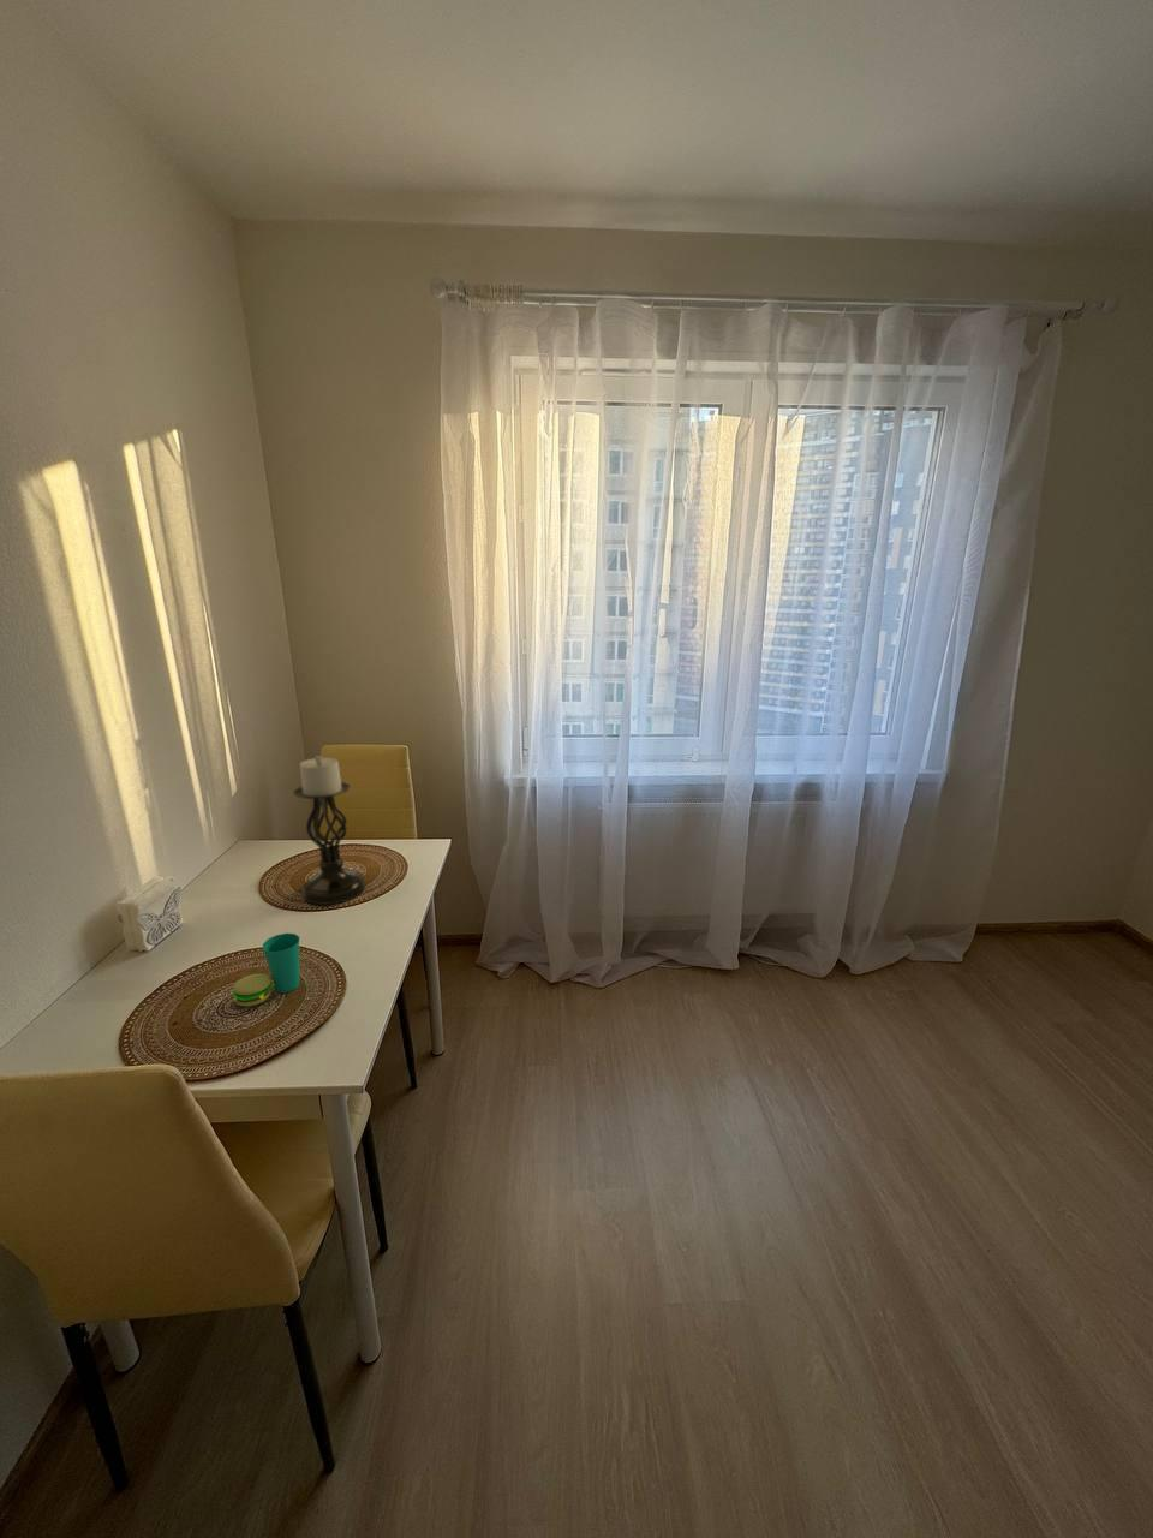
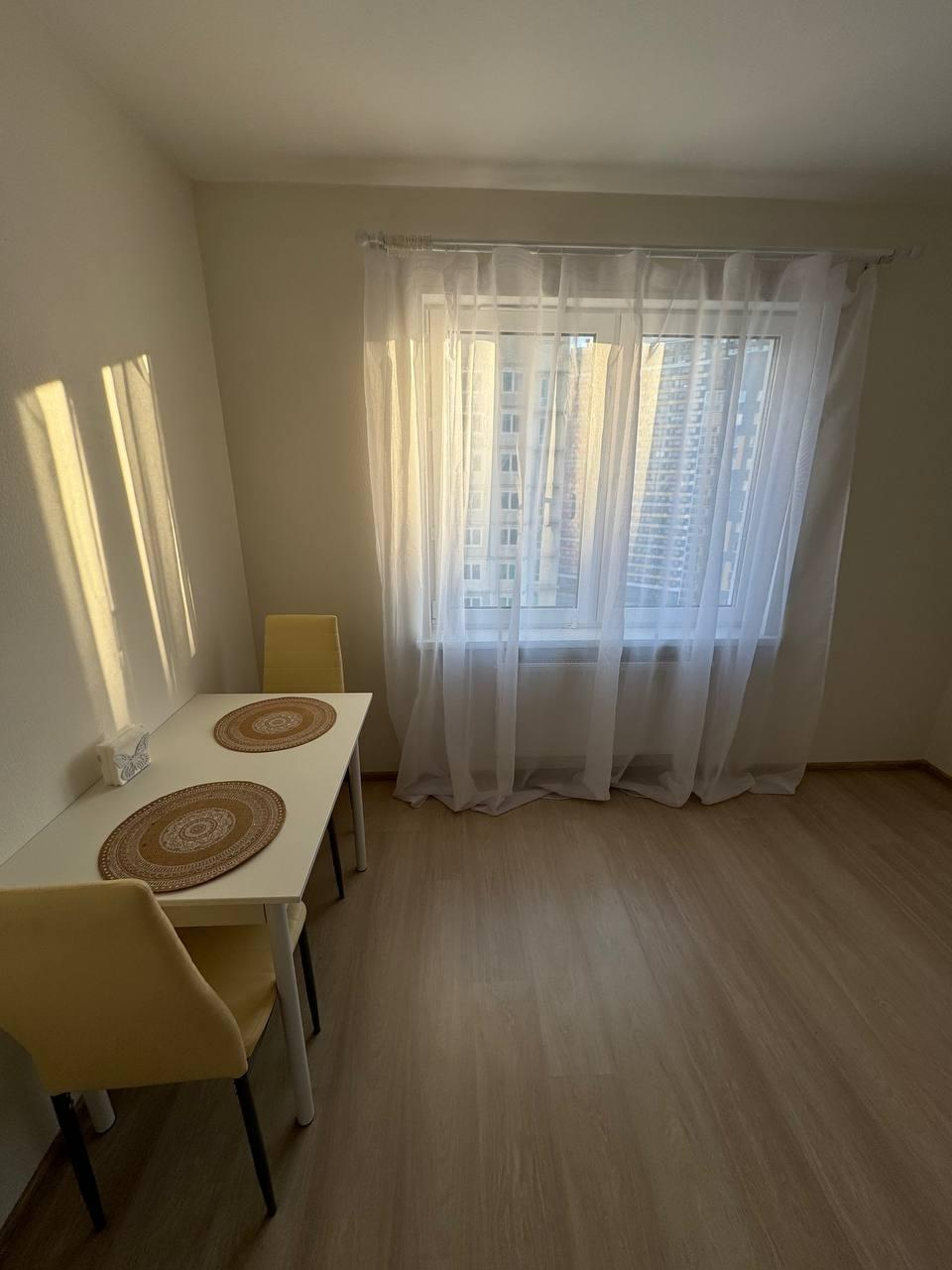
- cup (269, 969)
- candle holder (327, 825)
